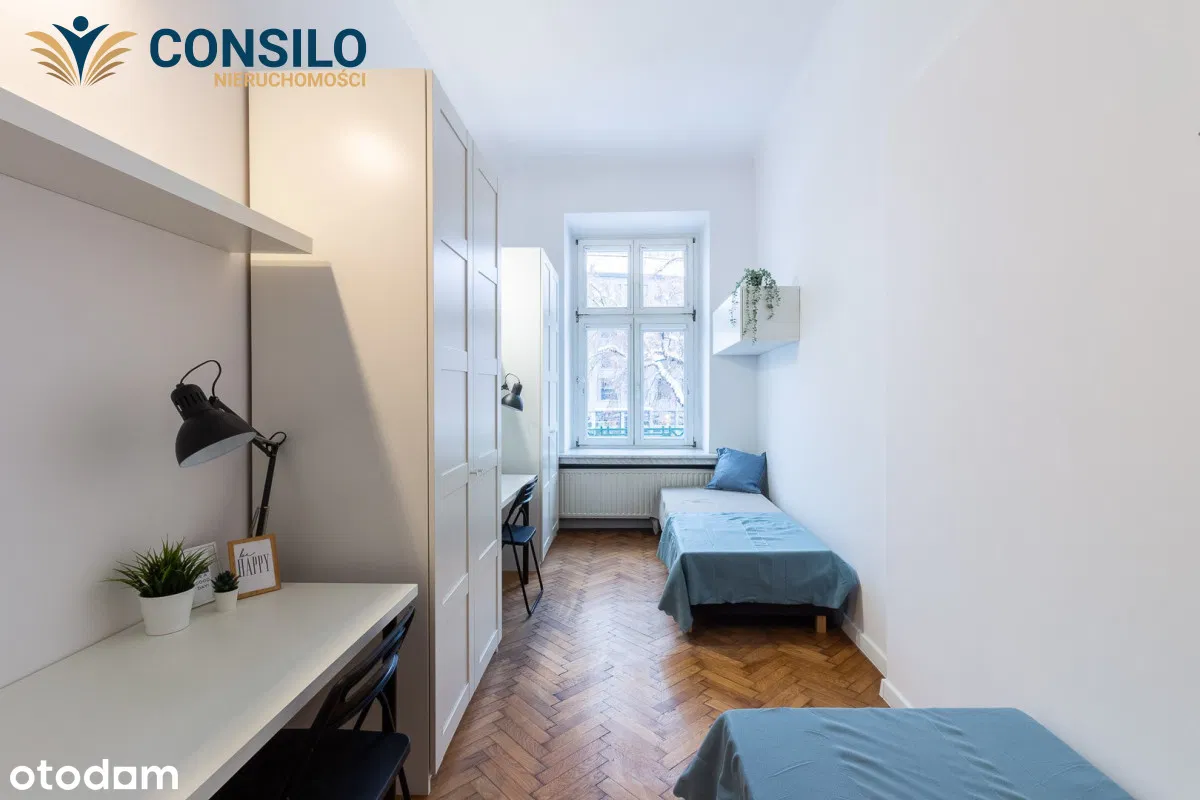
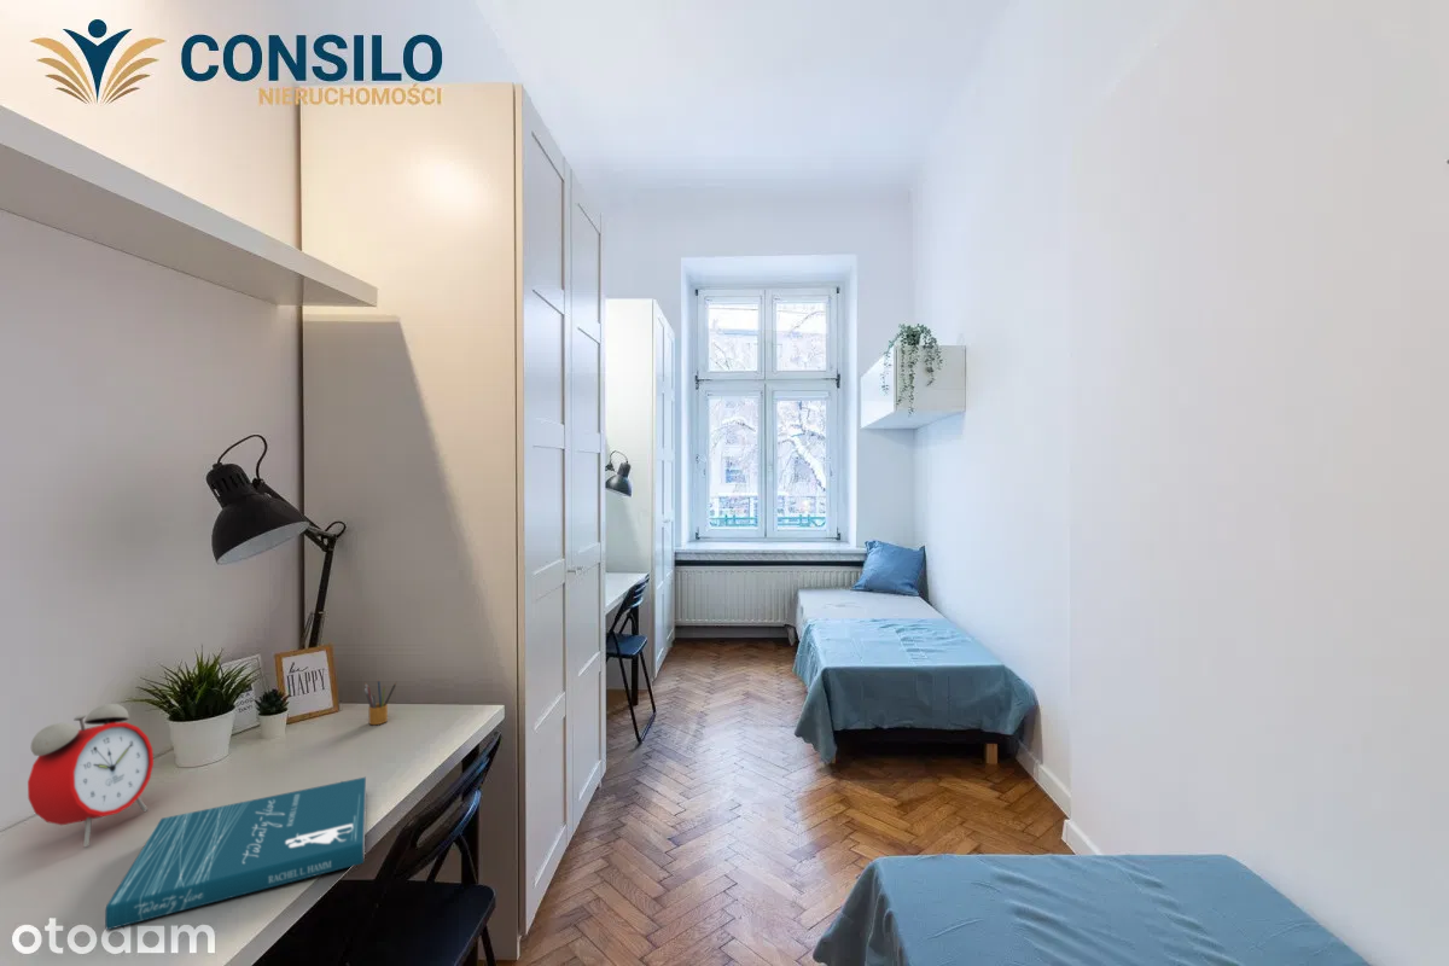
+ book (258, 840)
+ alarm clock (93, 770)
+ pencil box (379, 700)
